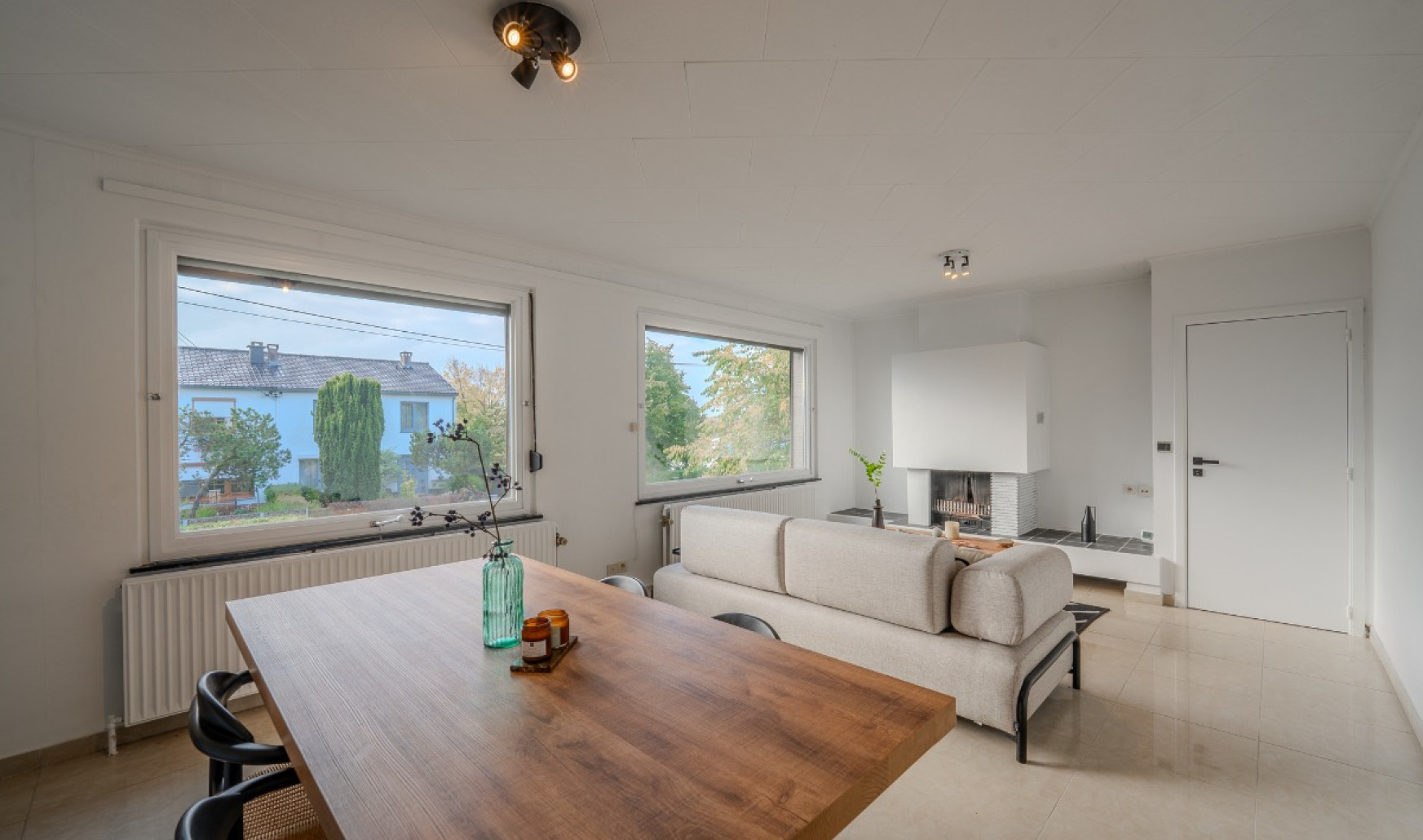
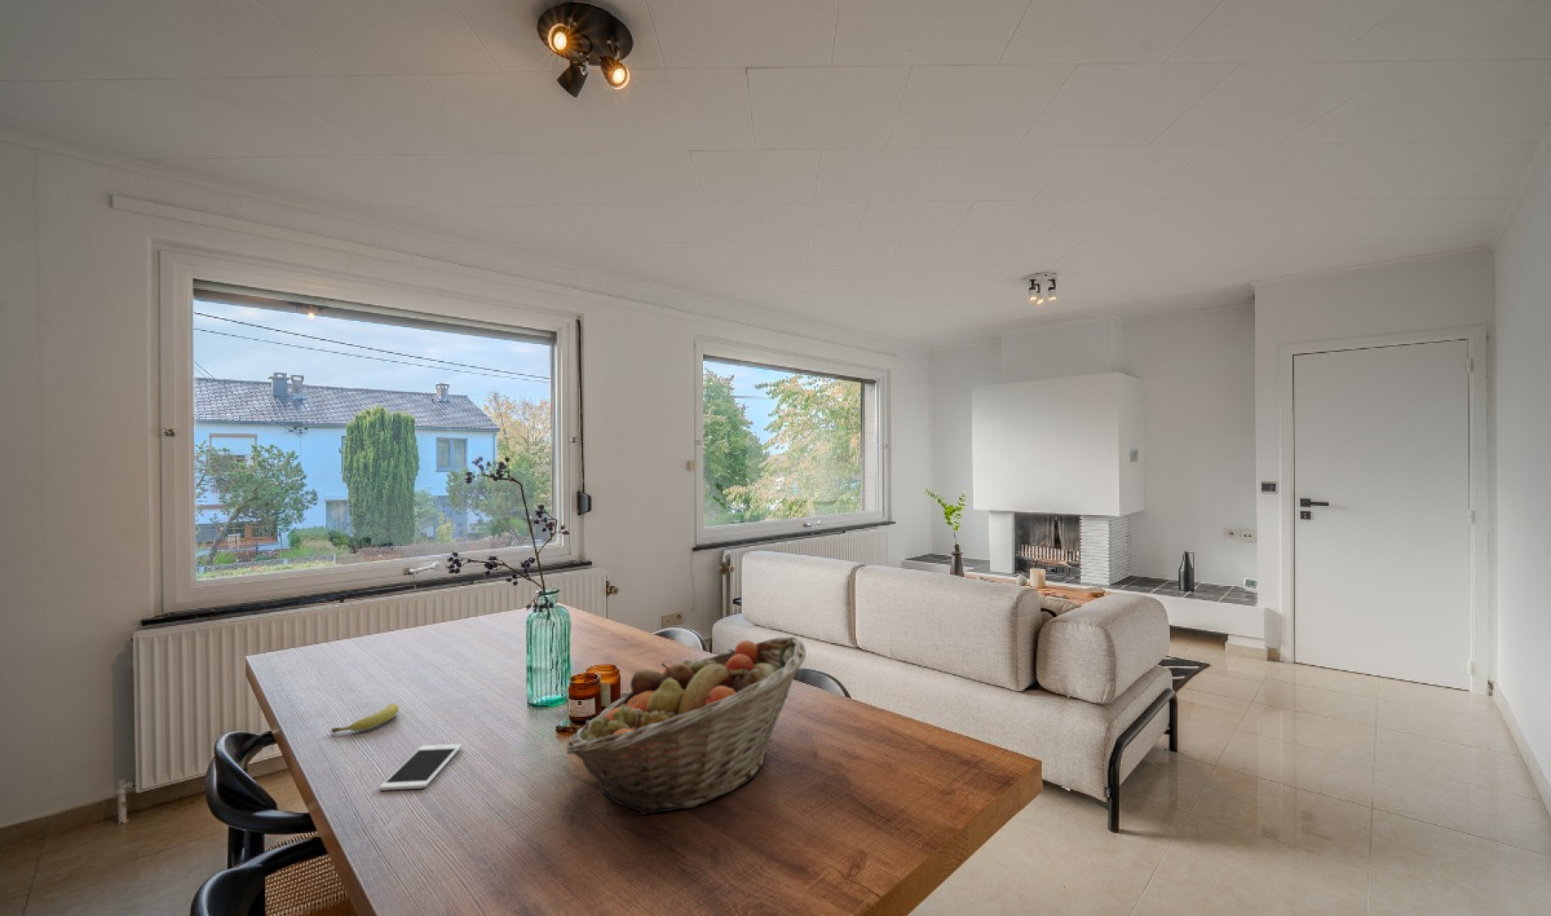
+ cell phone (423, 764)
+ fruit basket (696, 708)
+ fruit (372, 716)
